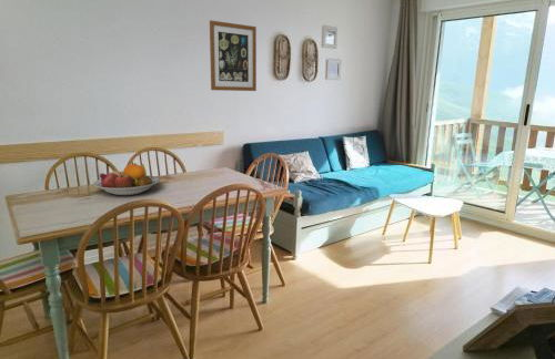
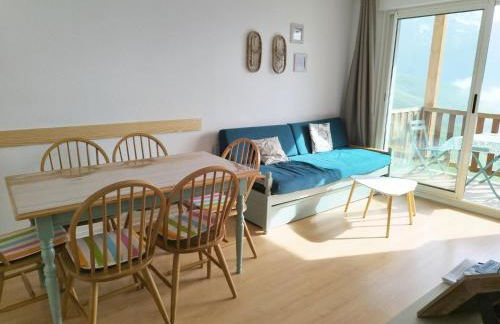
- wall art (233, 58)
- fruit bowl (127, 178)
